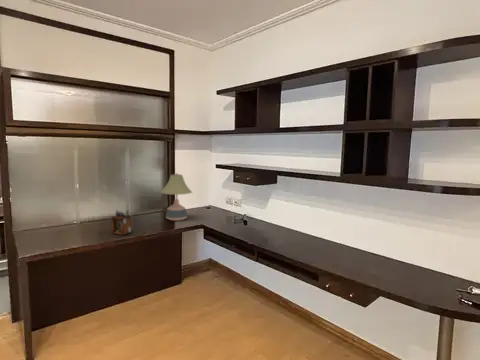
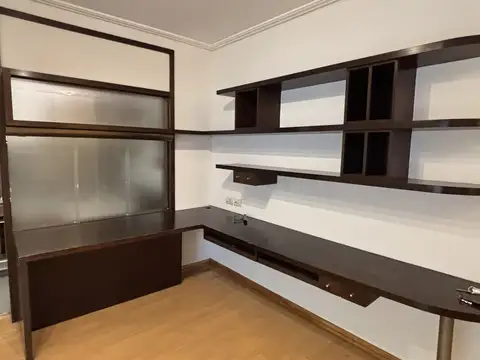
- desk lamp (176, 196)
- desk organizer (121, 221)
